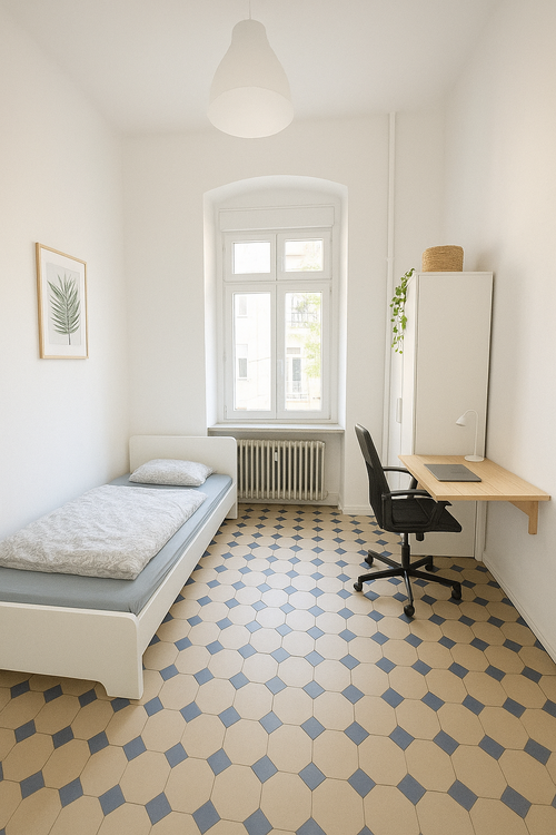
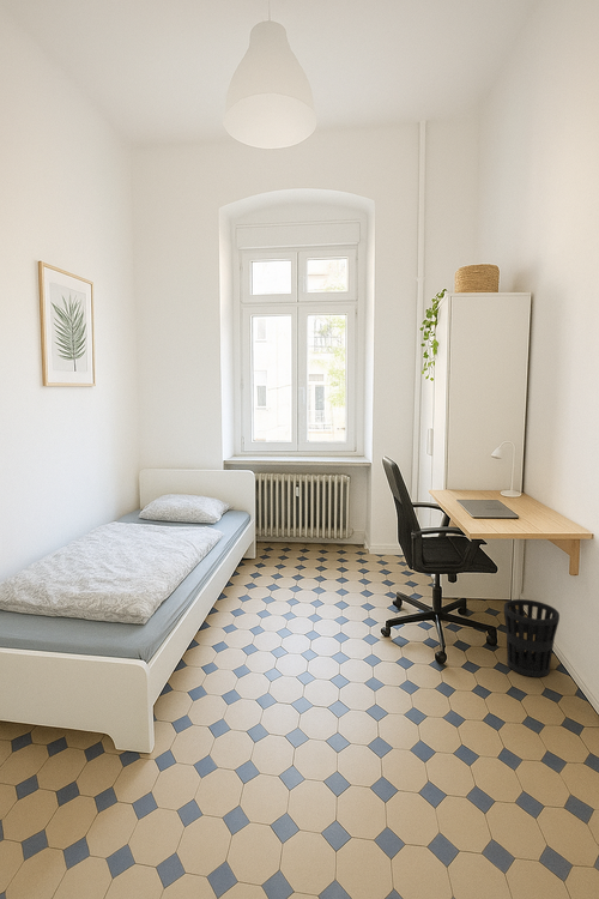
+ wastebasket (530, 638)
